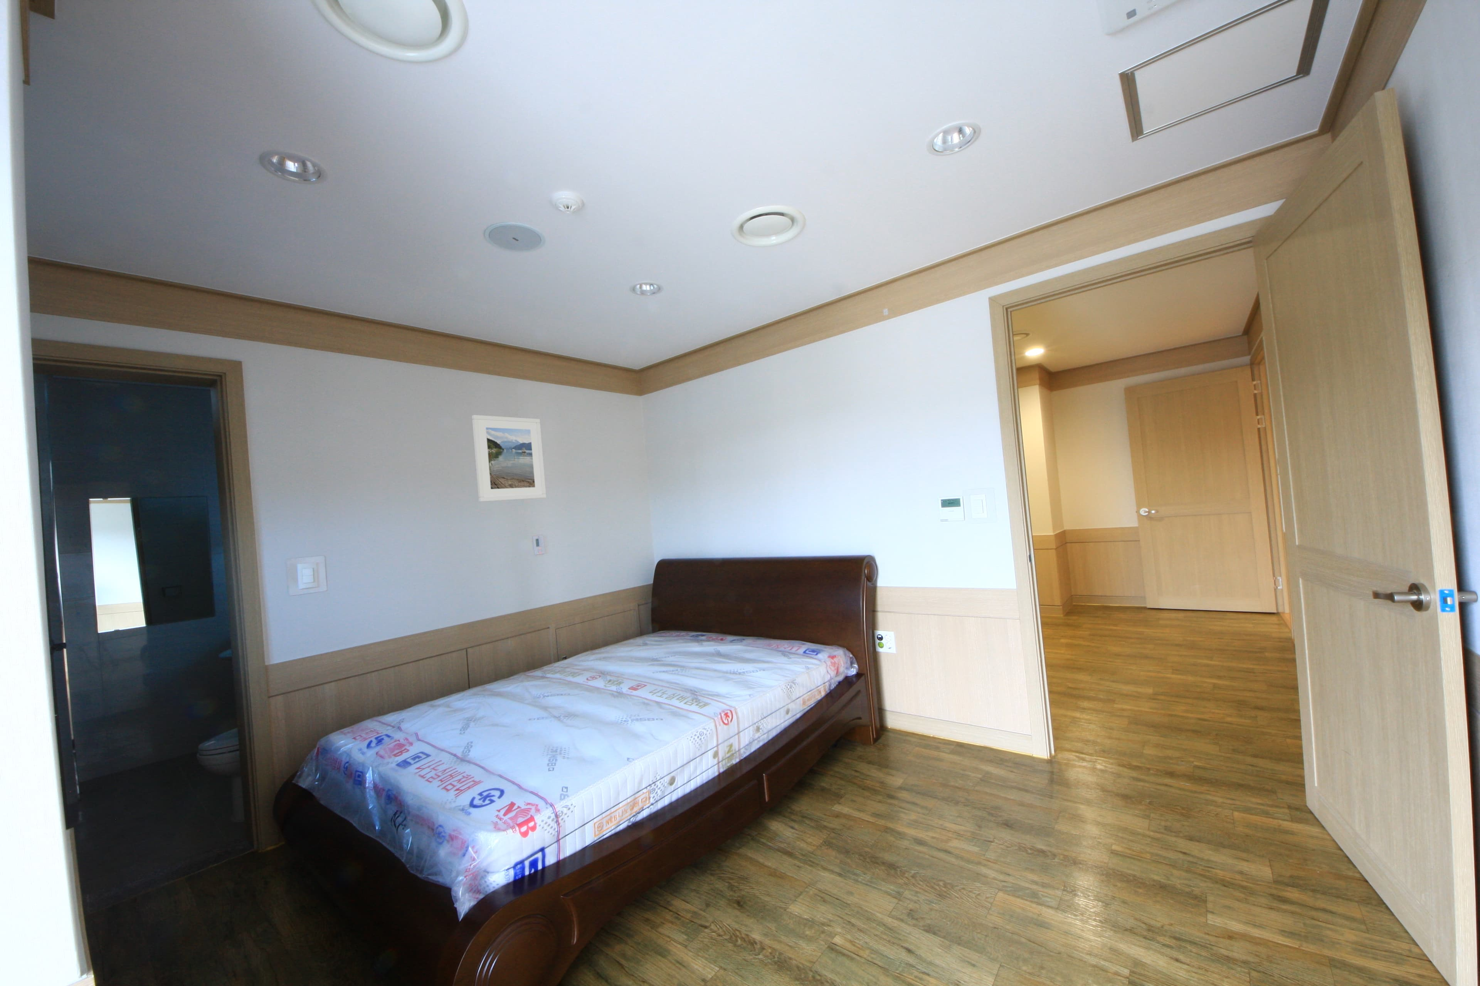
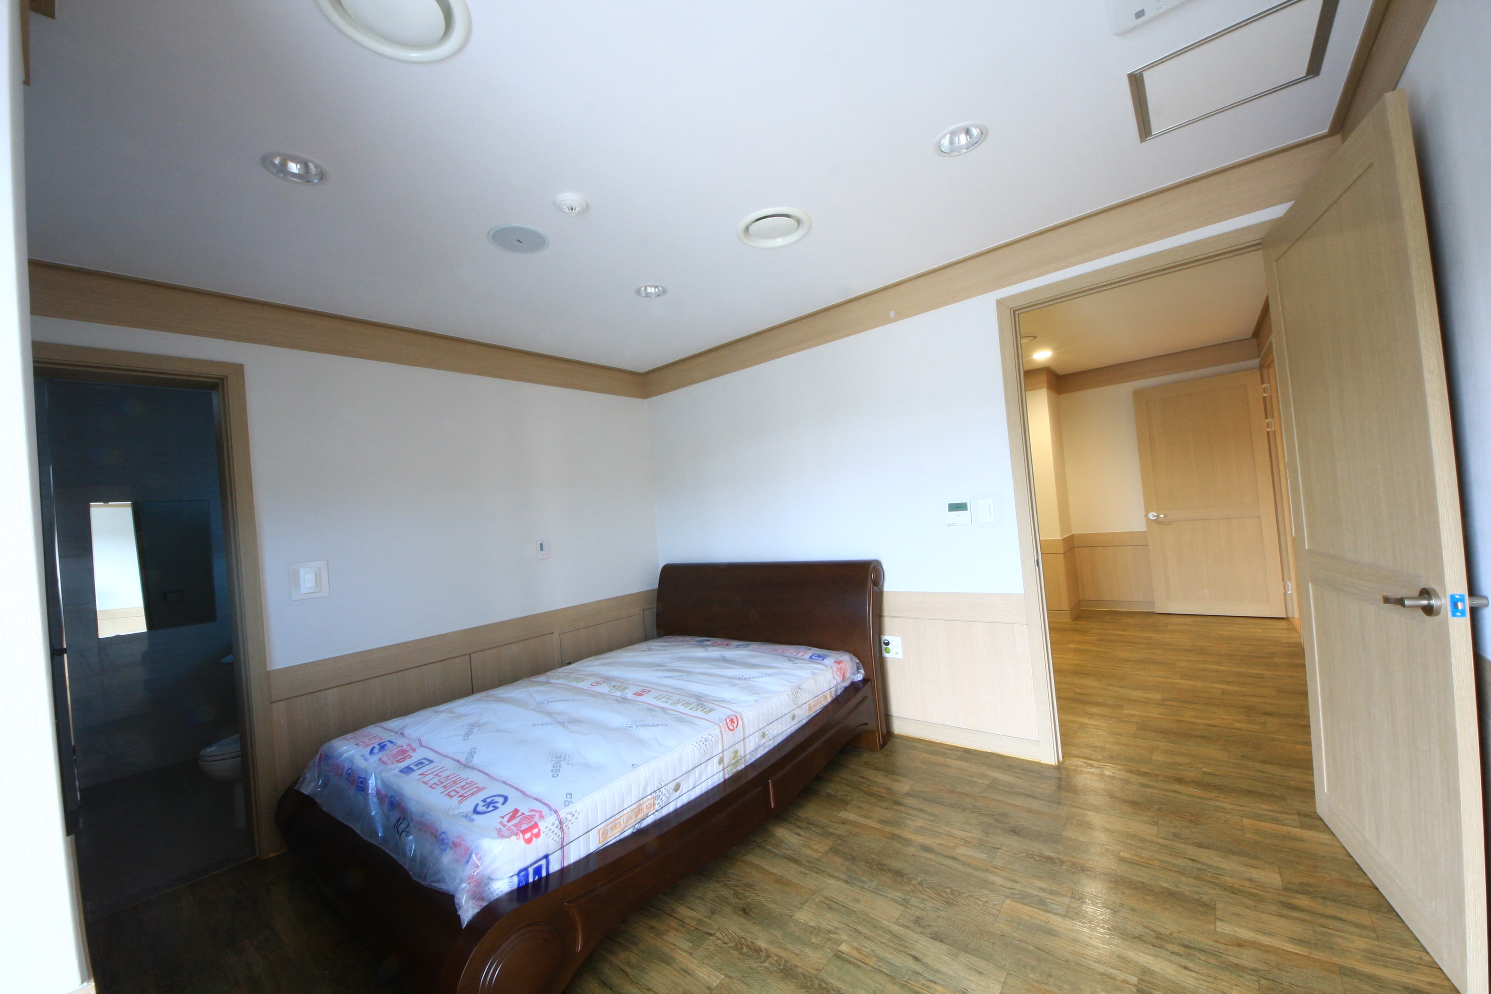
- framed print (511, 458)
